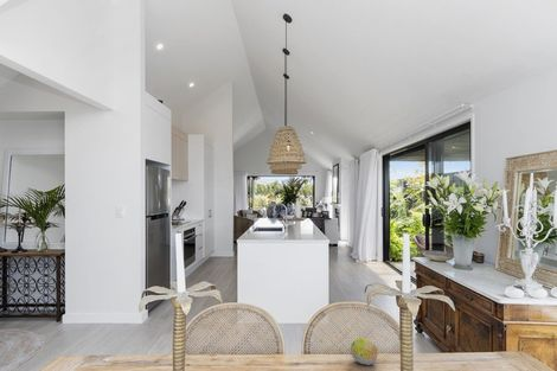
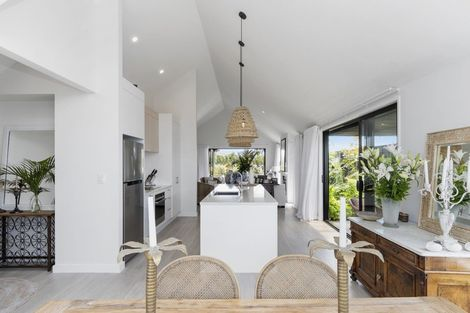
- fruit (363, 350)
